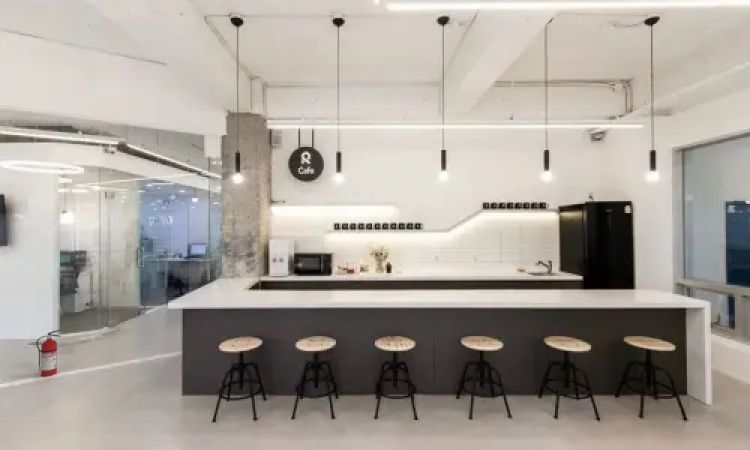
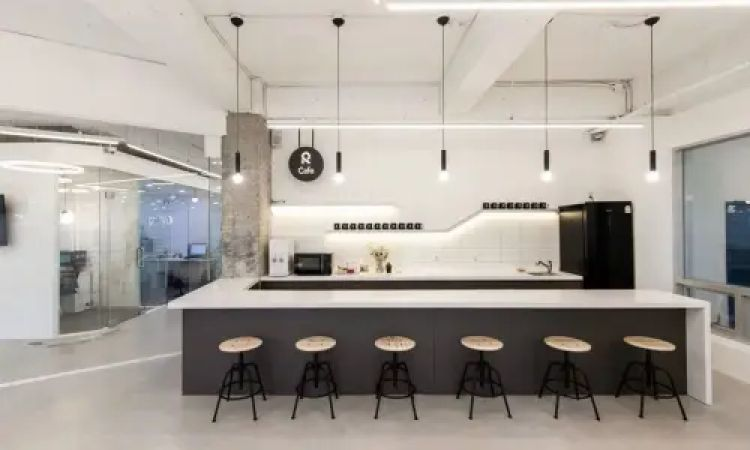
- fire extinguisher (48, 352)
